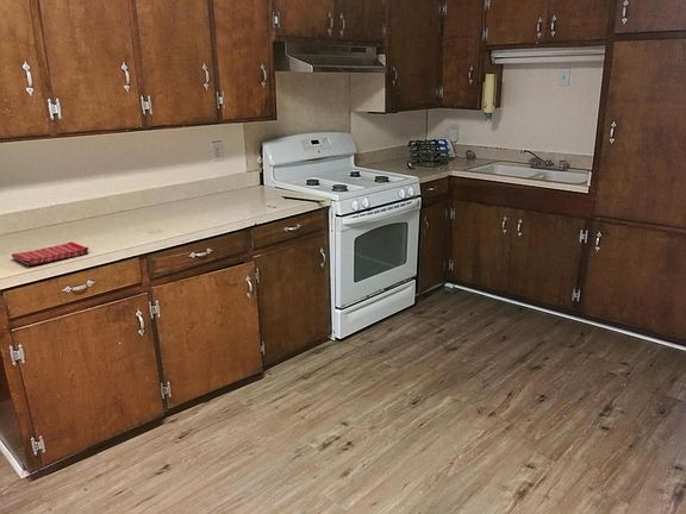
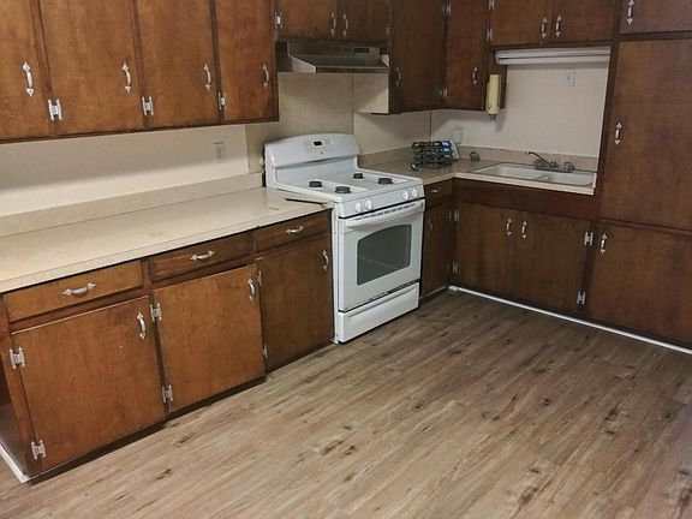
- dish towel (51, 252)
